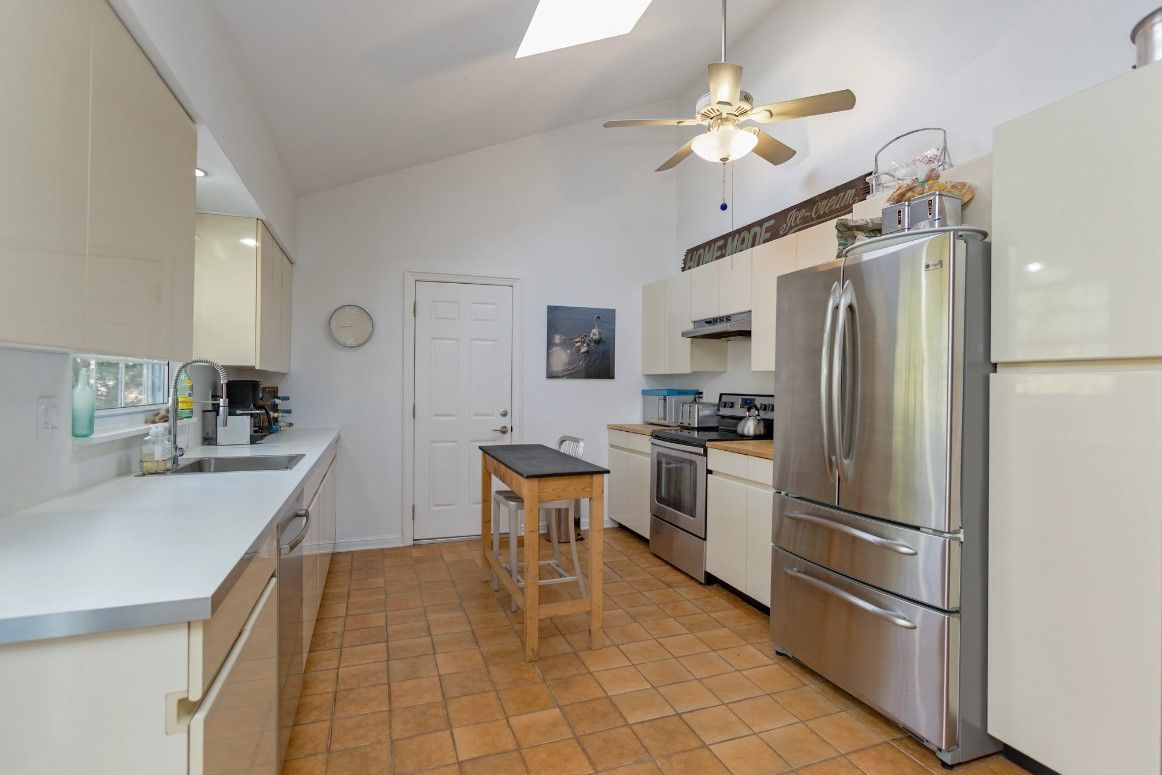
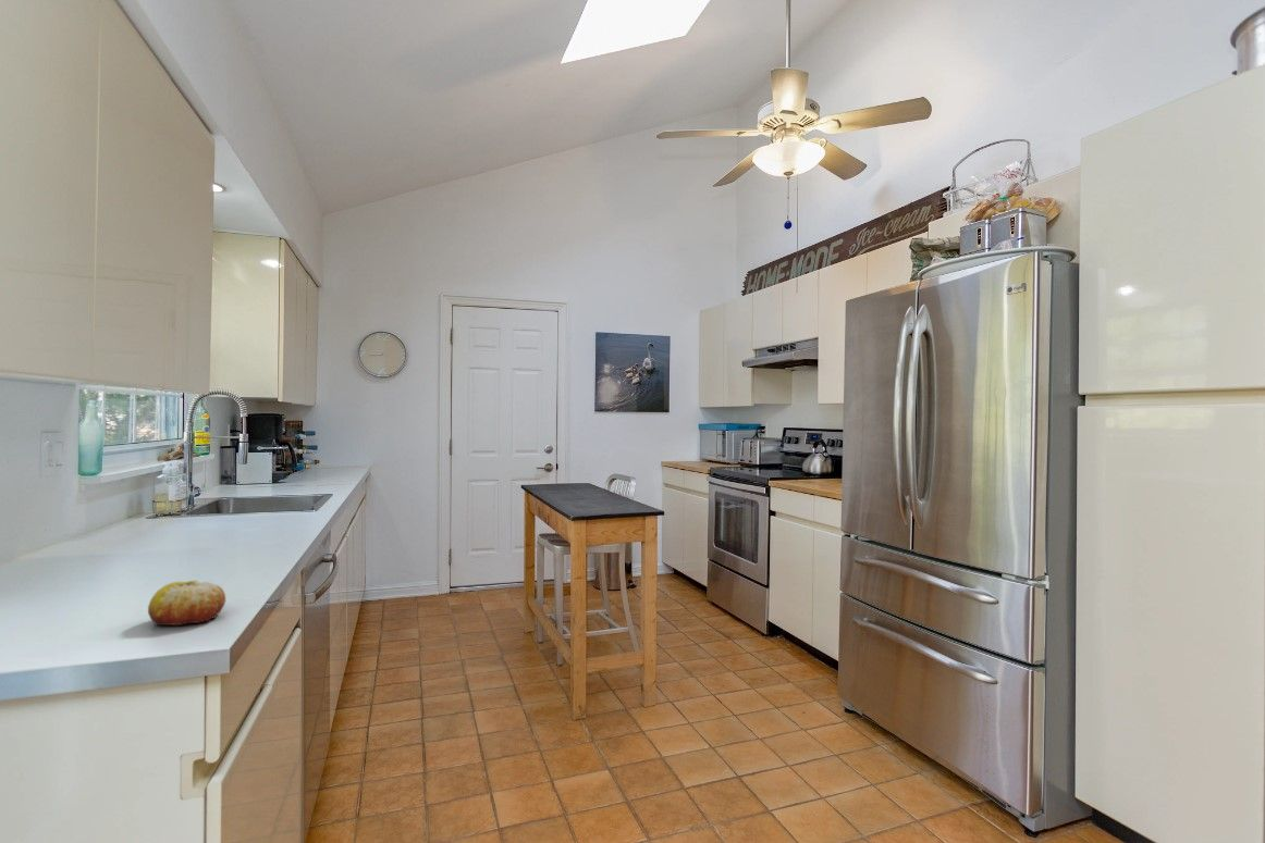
+ fruit (188, 599)
